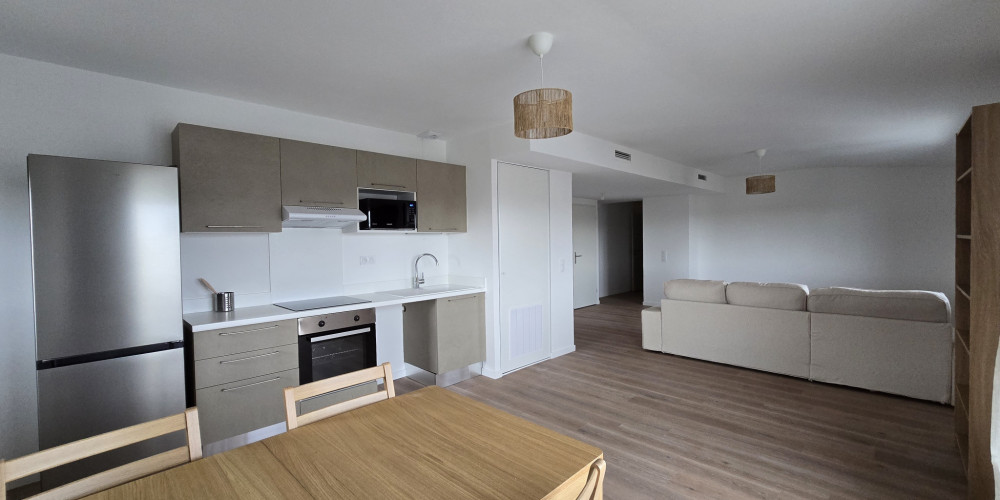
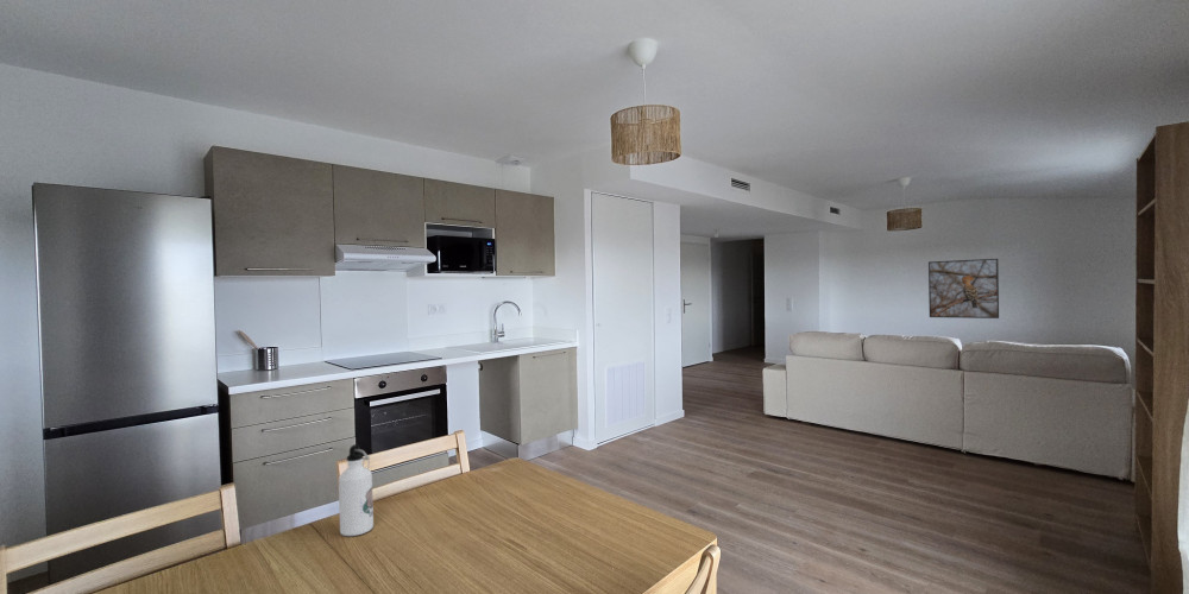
+ water bottle (359, 484)
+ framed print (962, 289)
